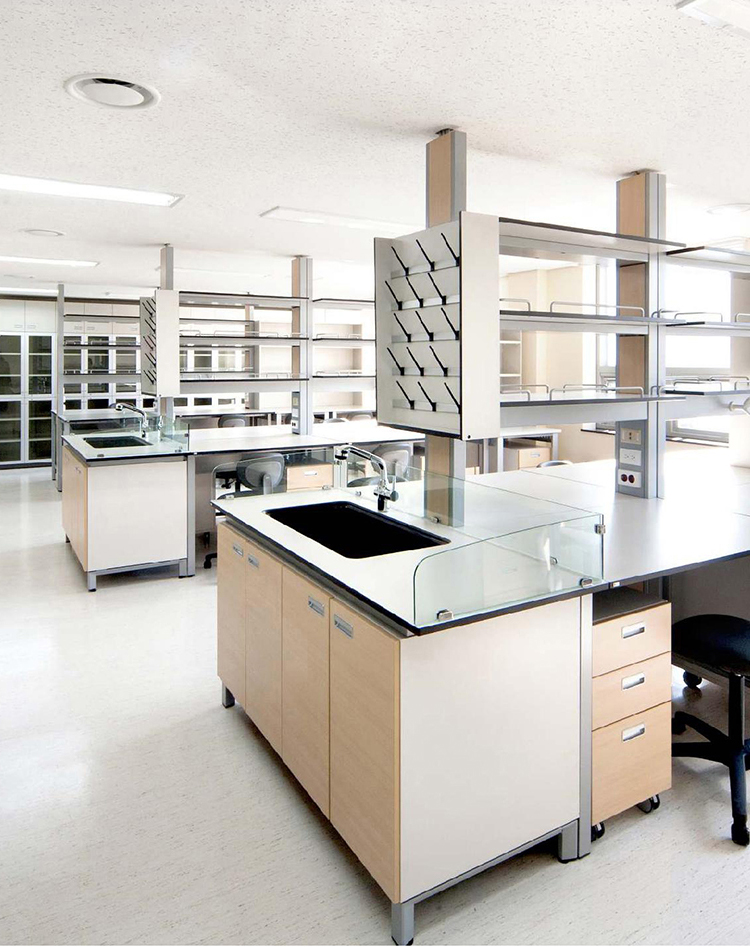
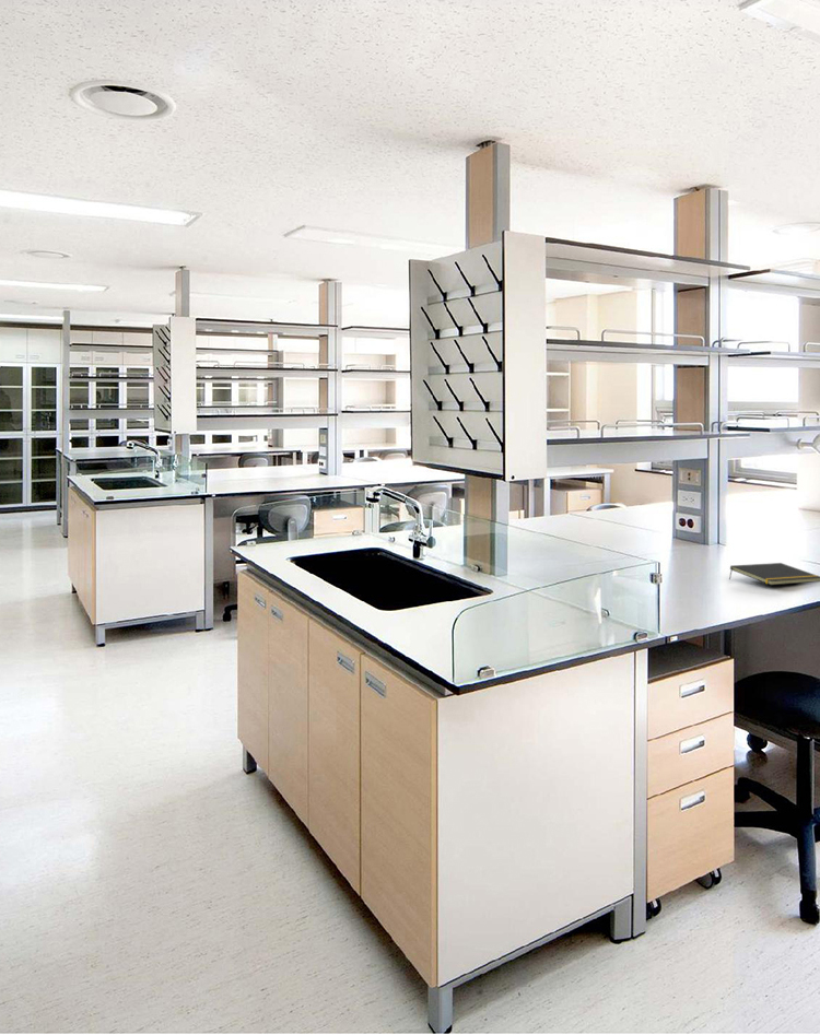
+ notepad (775, 573)
